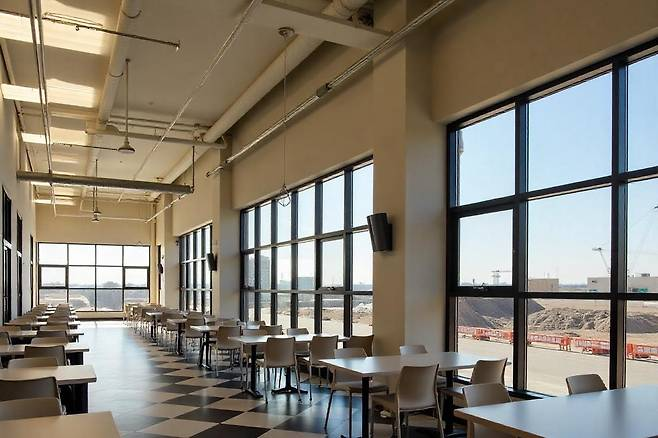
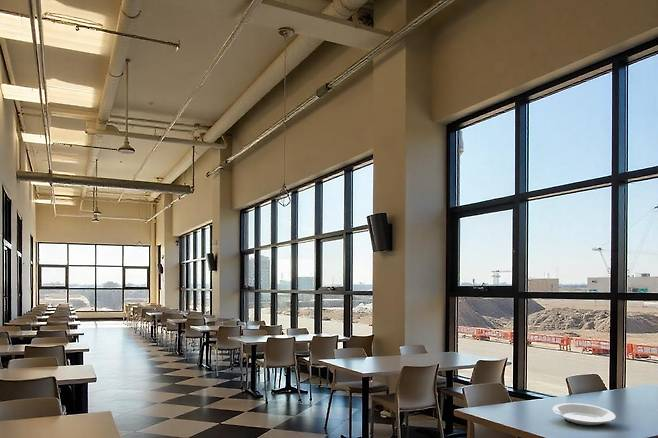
+ plate (583, 416)
